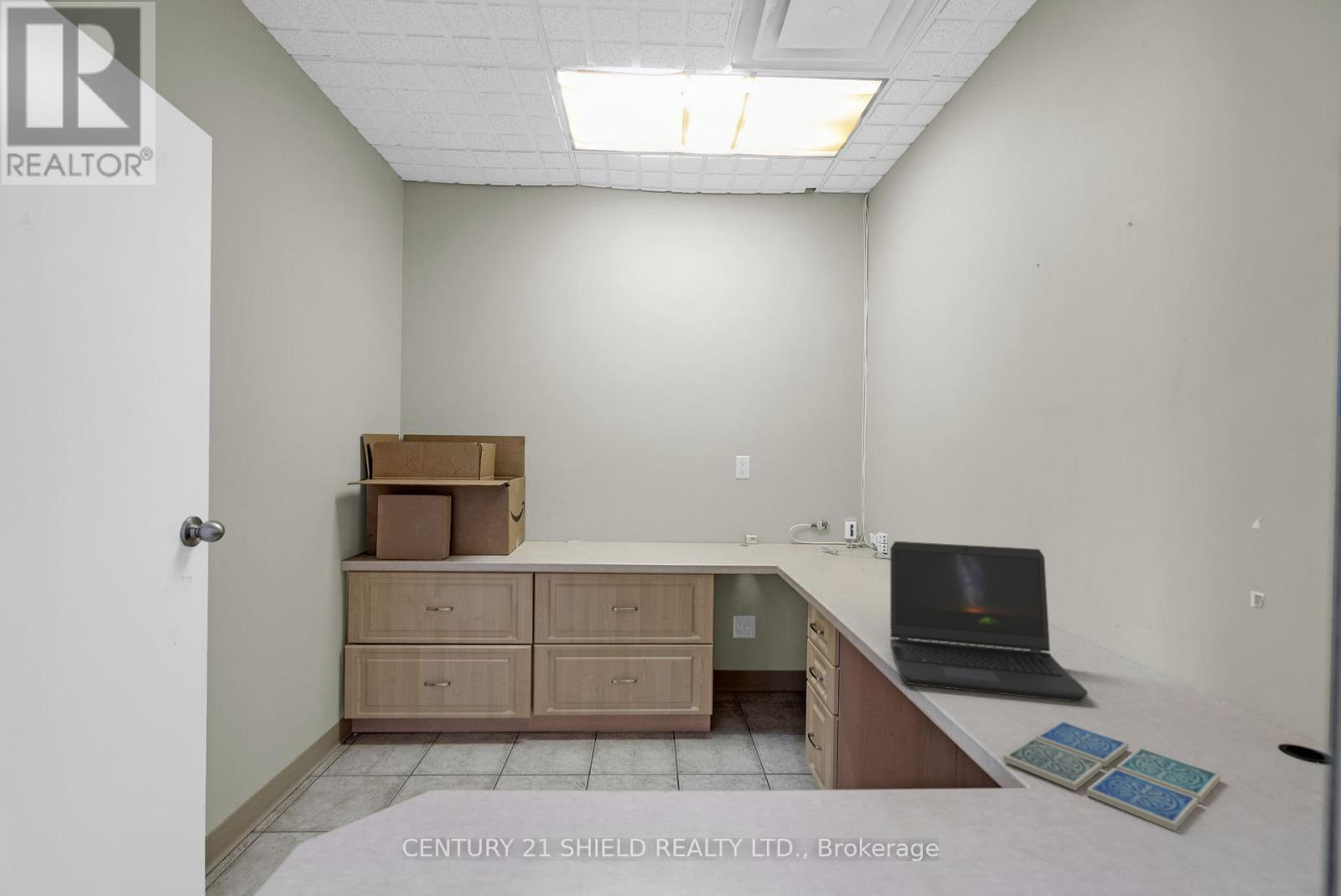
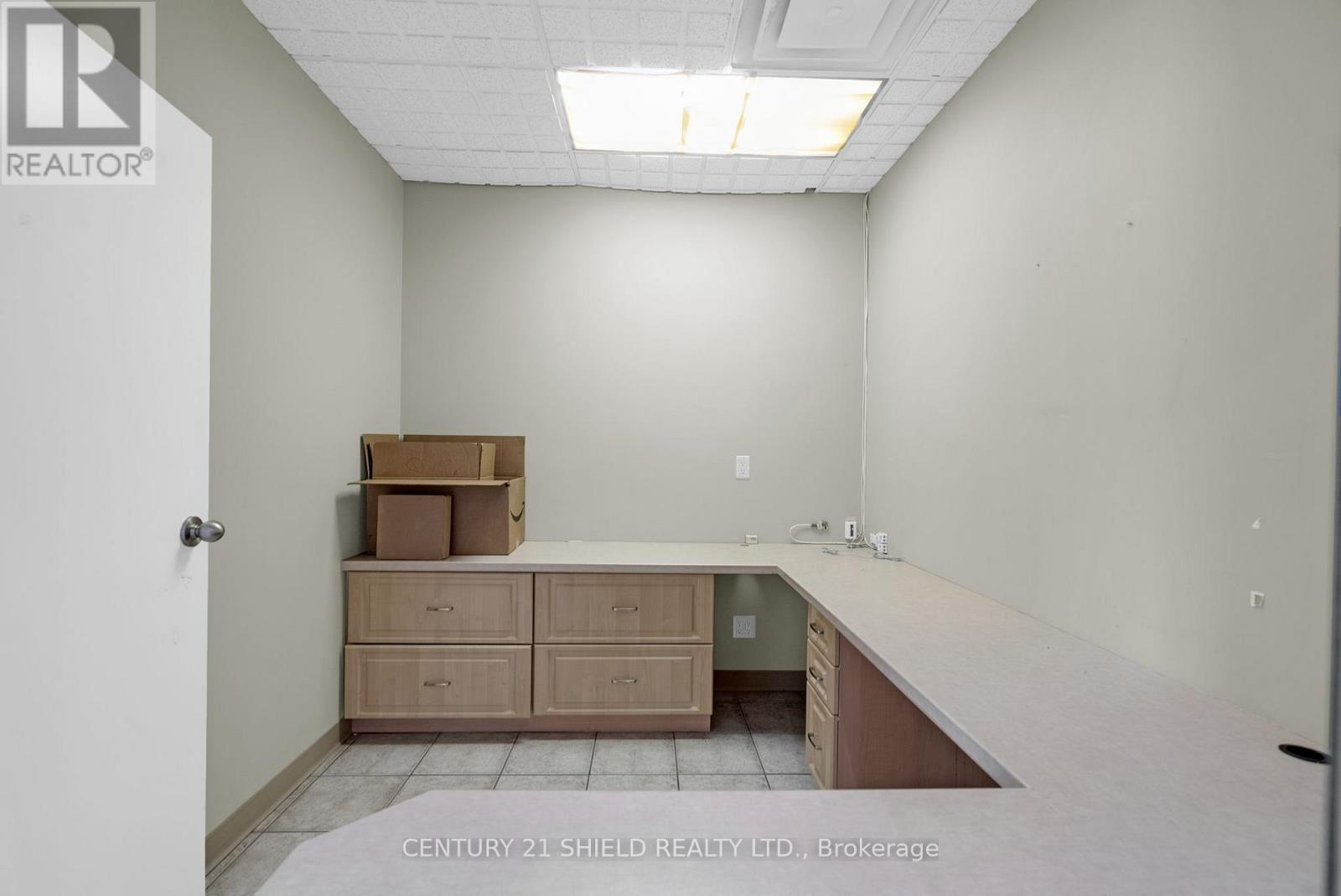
- laptop computer (977, 613)
- drink coaster (1111, 769)
